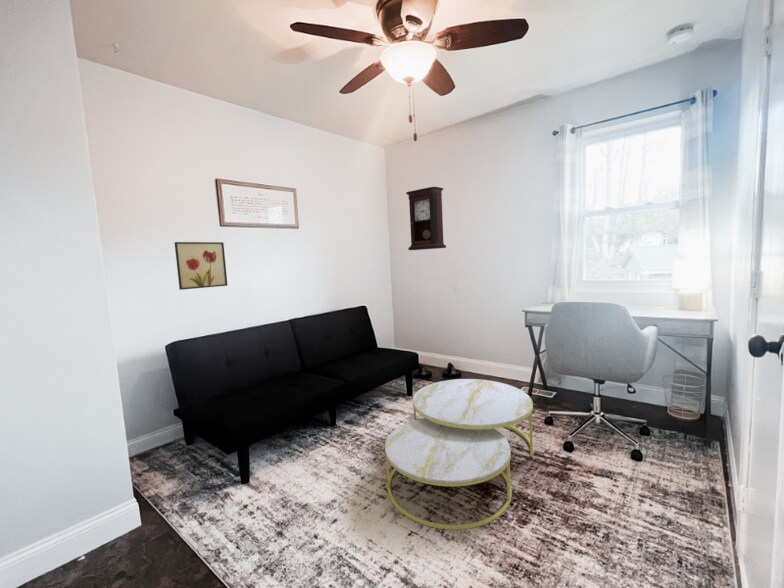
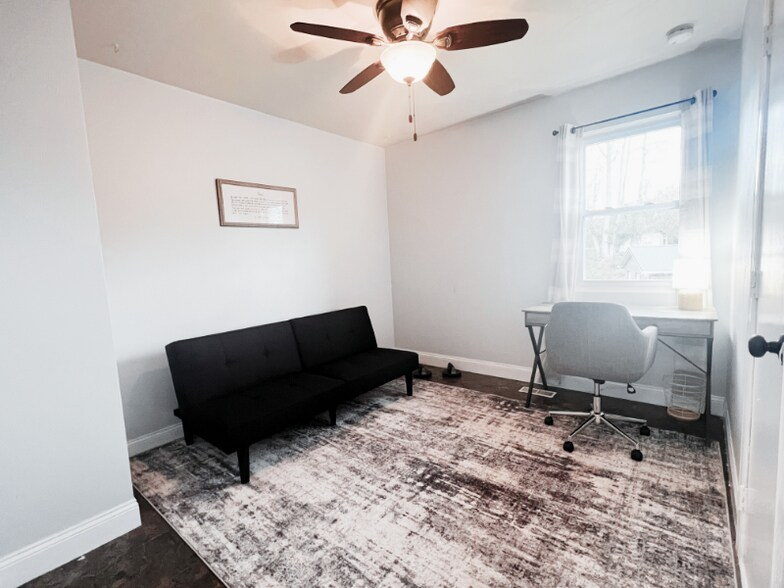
- wall art (201, 265)
- coffee table (460, 435)
- pendulum clock (424, 219)
